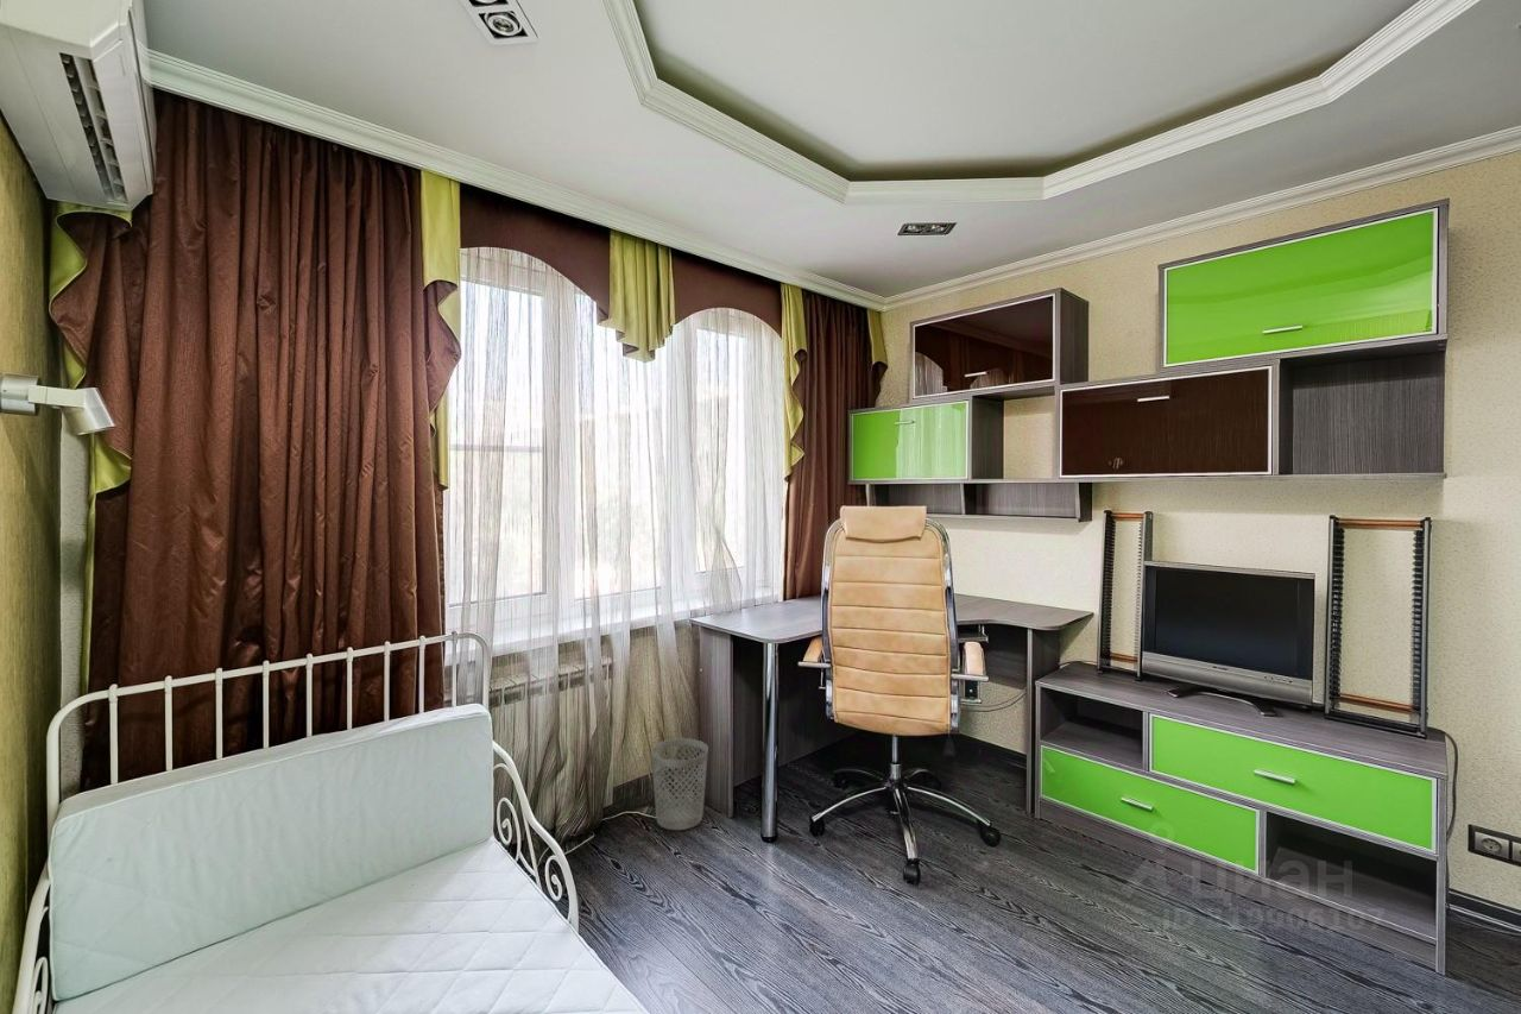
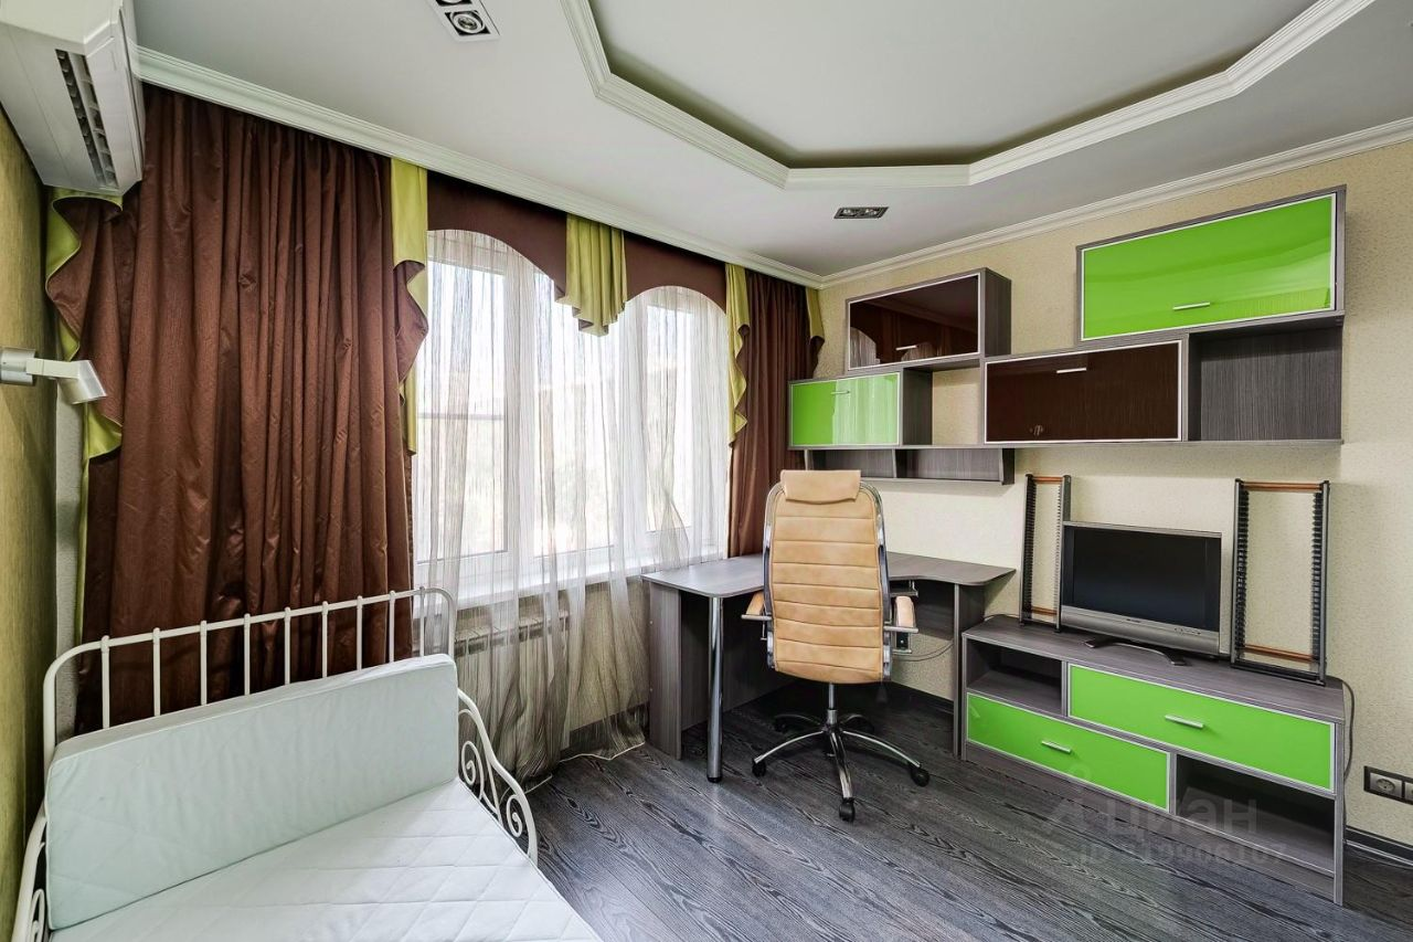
- wastebasket (680, 783)
